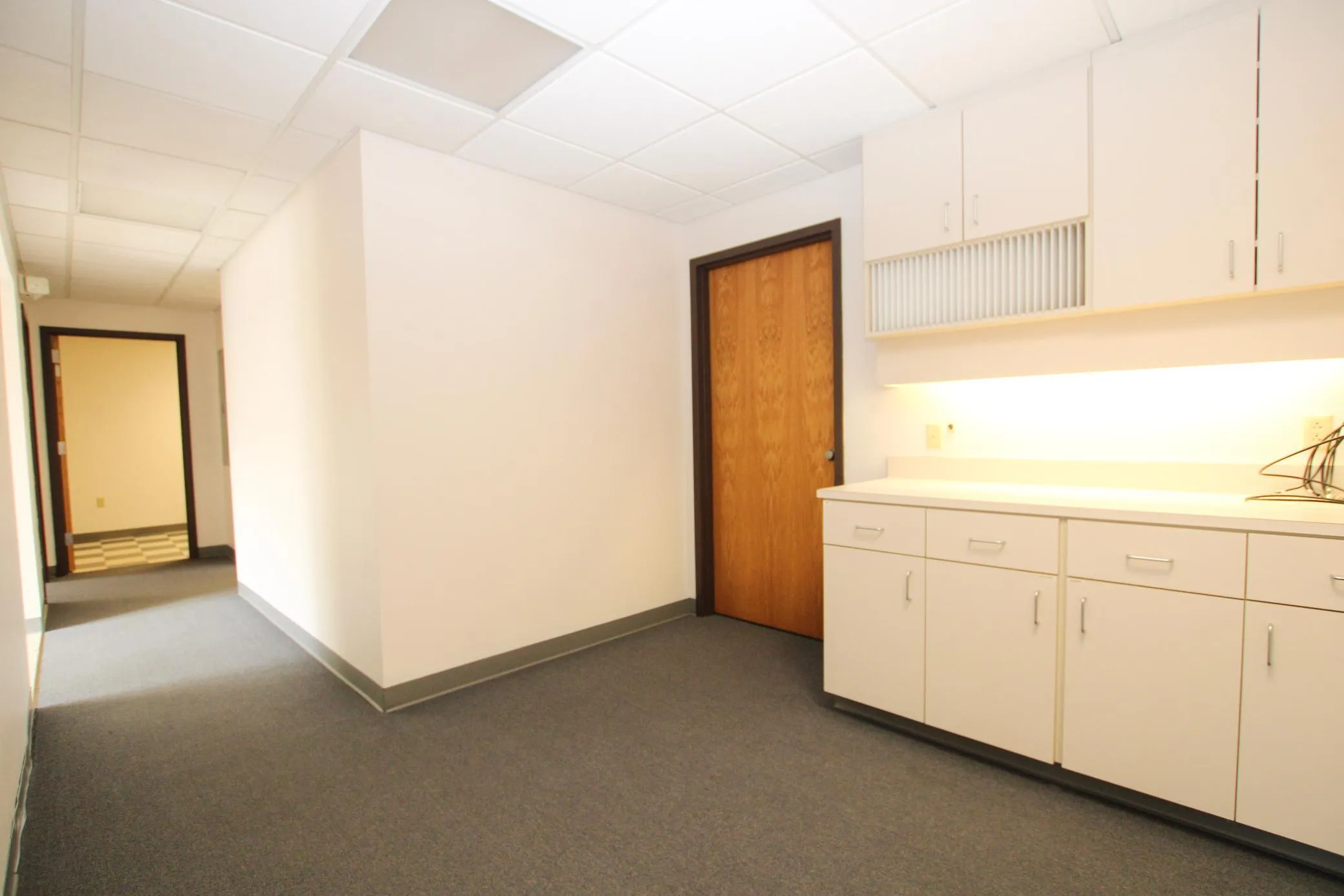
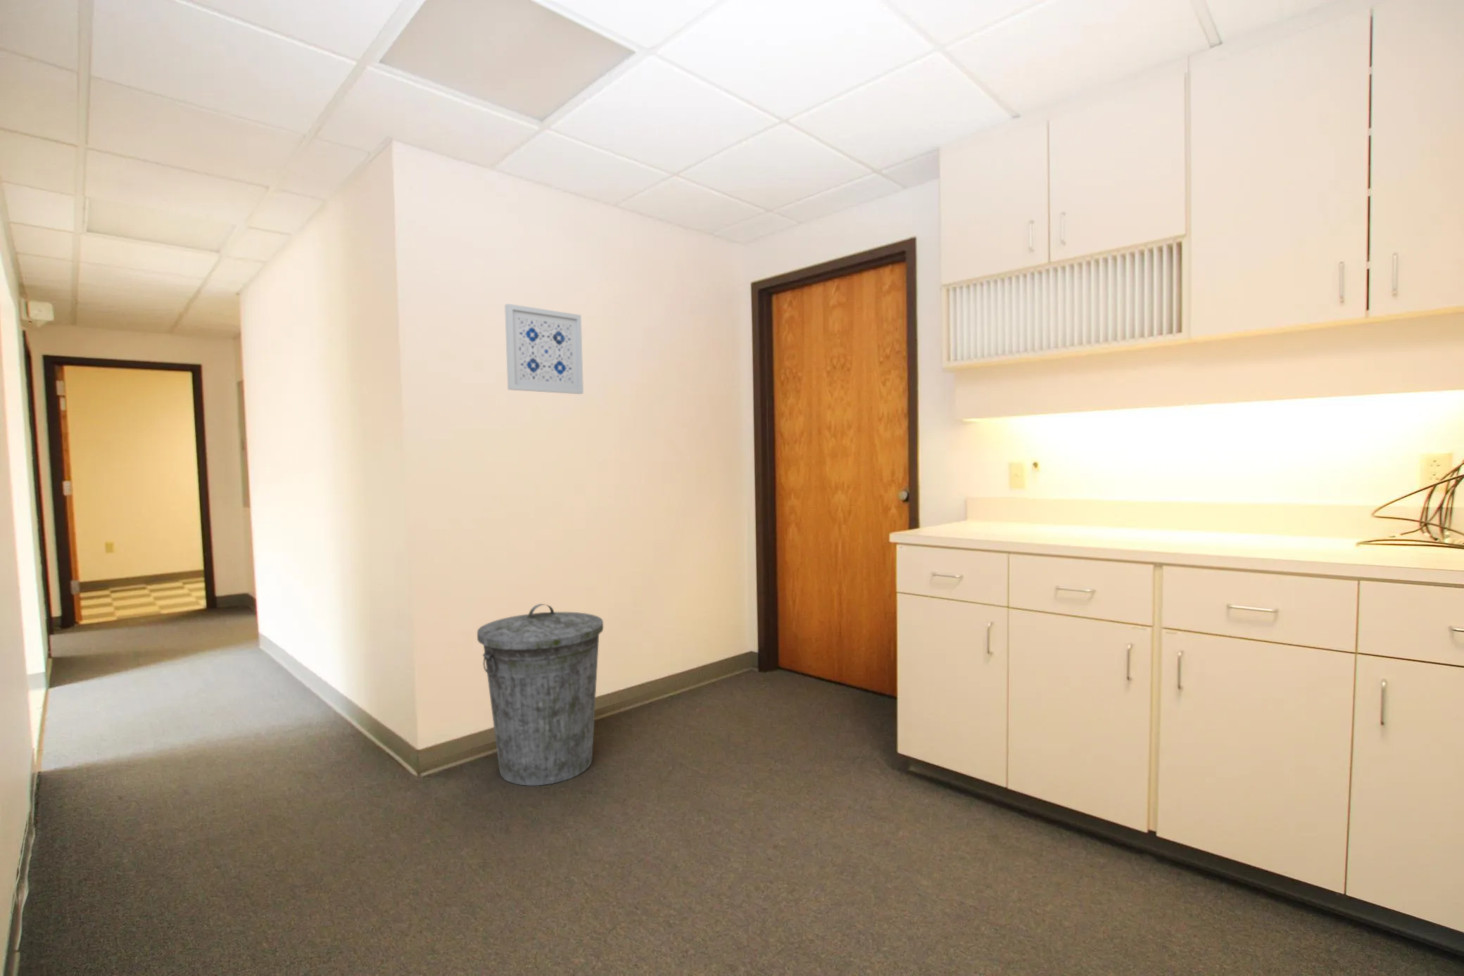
+ trash can (544, 685)
+ wall art (546, 351)
